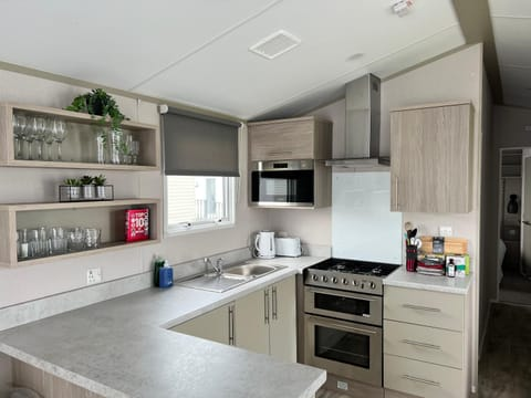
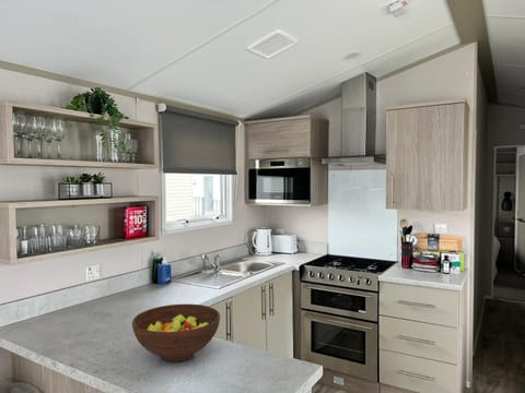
+ fruit bowl (177, 335)
